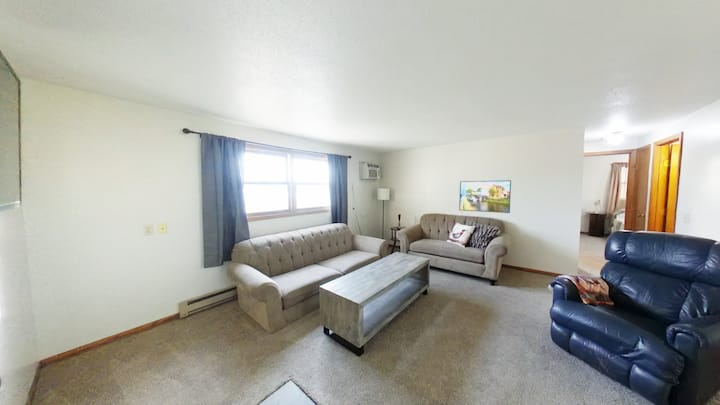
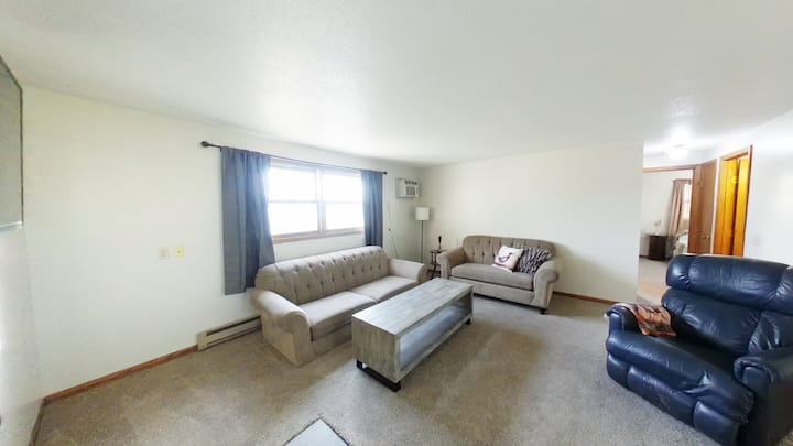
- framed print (483, 196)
